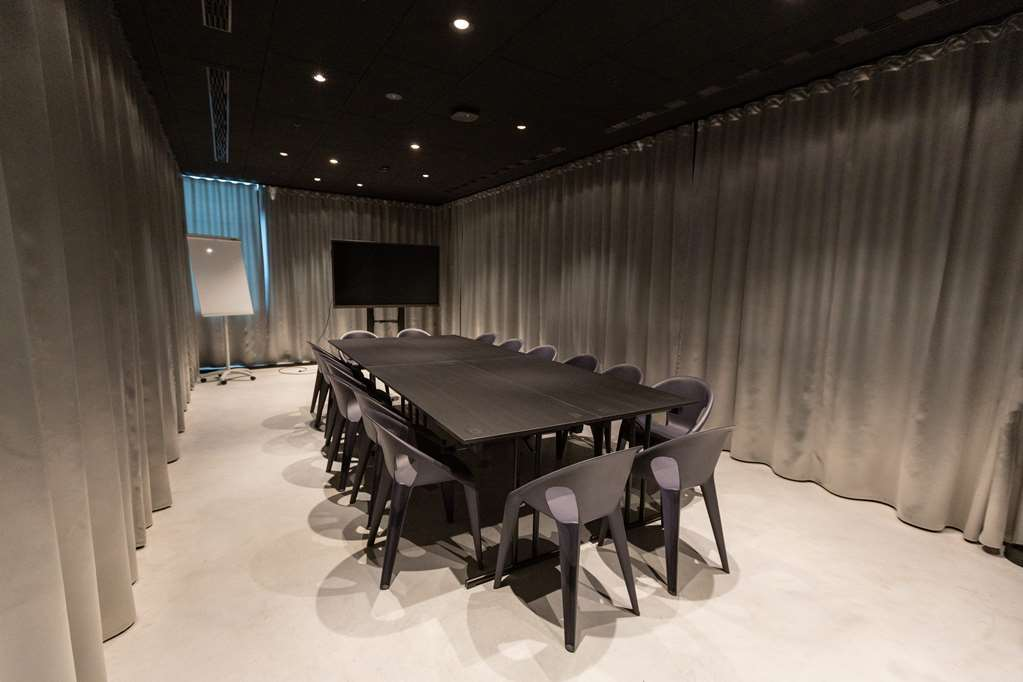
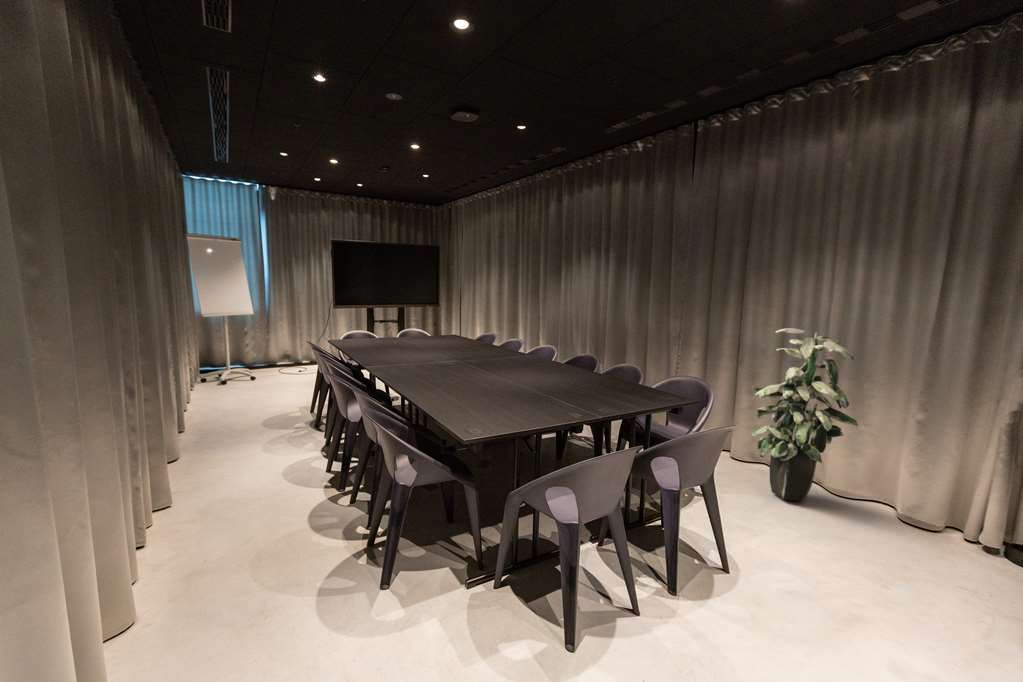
+ indoor plant (796, 413)
